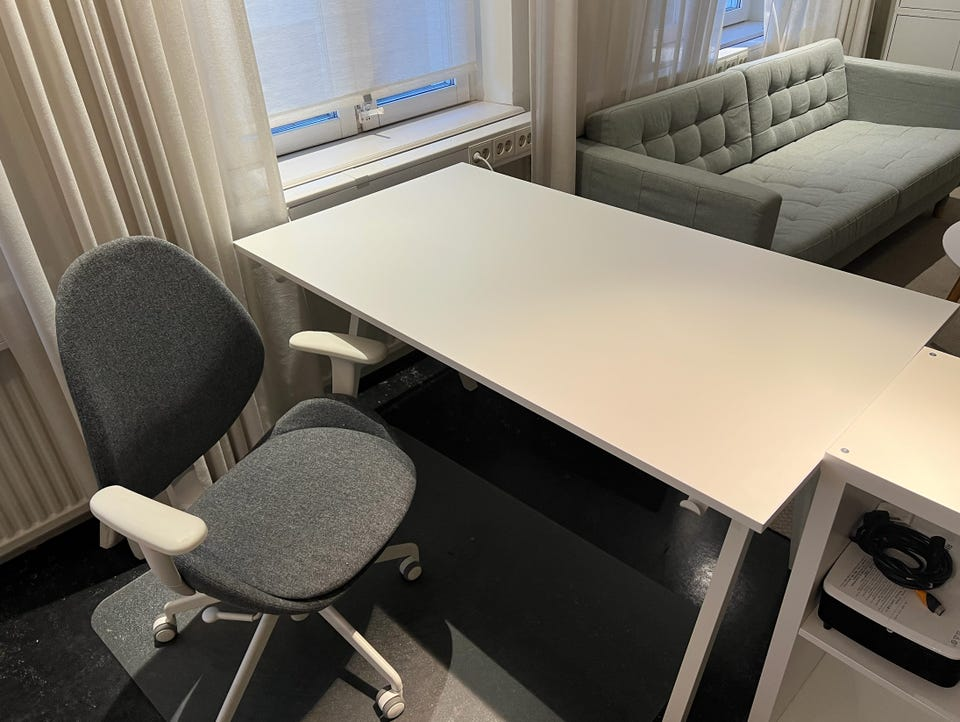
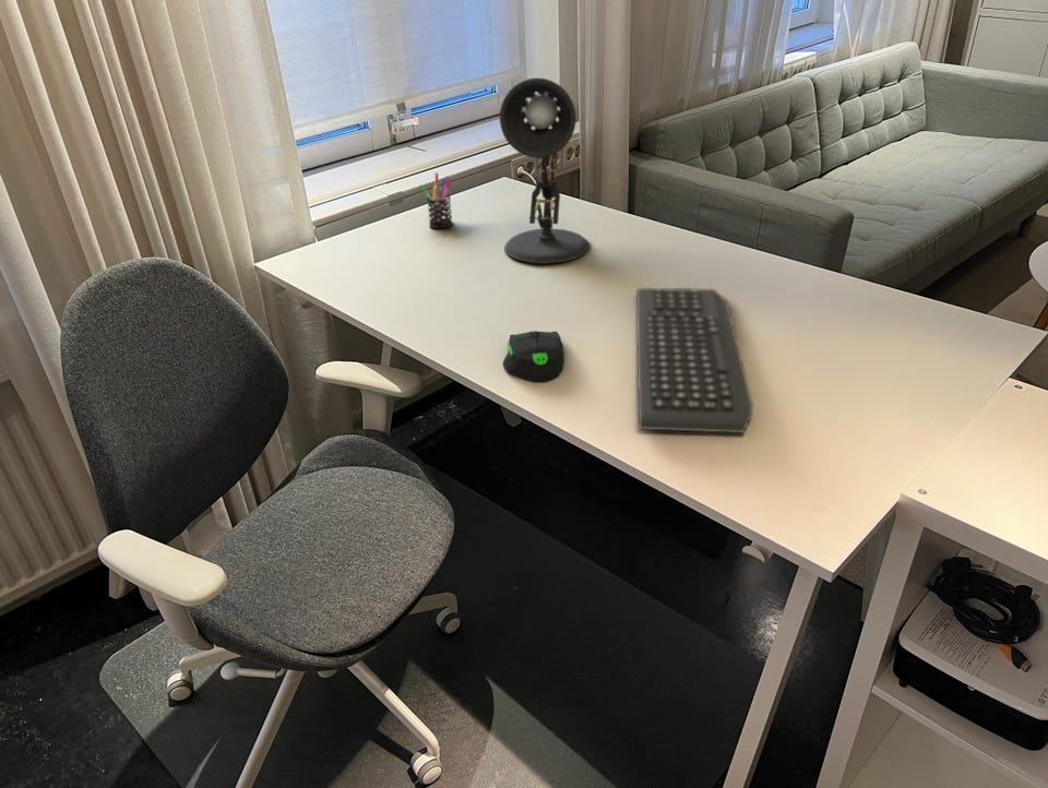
+ keyboard (688, 347)
+ pen holder (436, 200)
+ desk lamp (544, 164)
+ computer mouse (533, 348)
